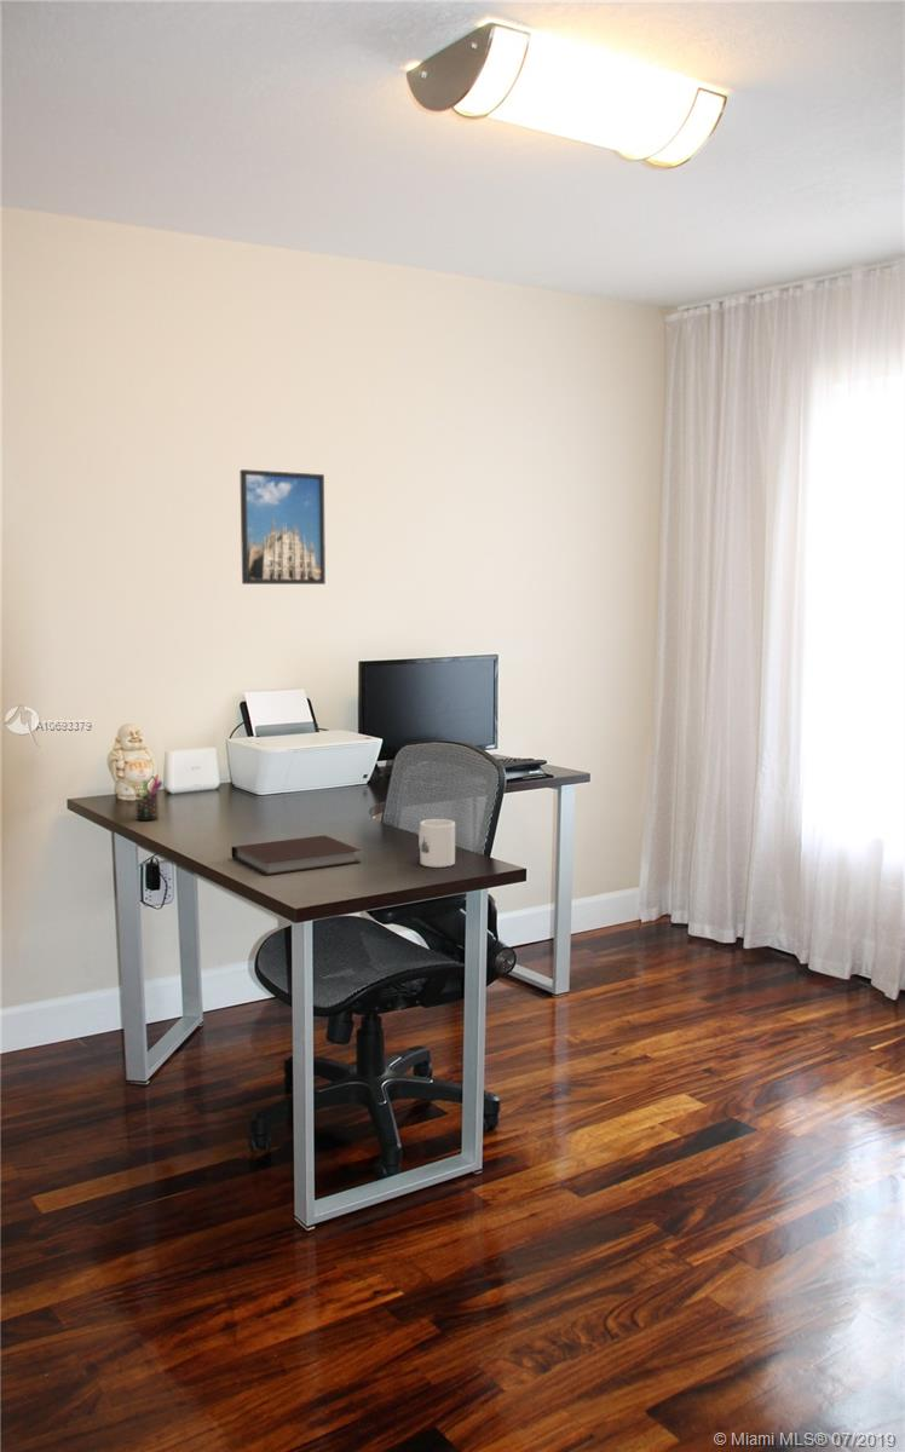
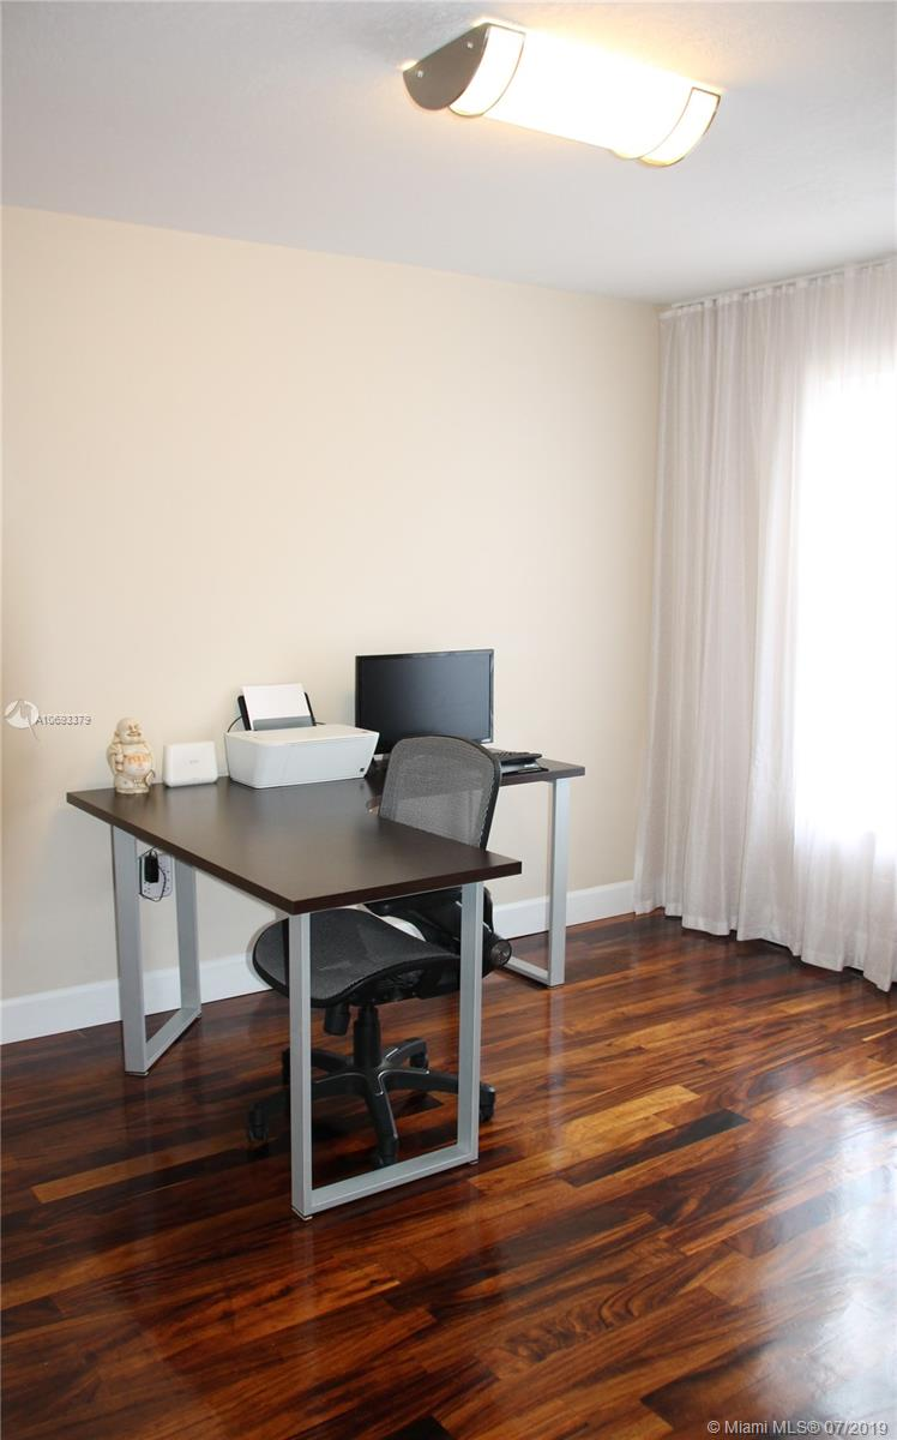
- pen holder (146, 796)
- mug (433, 841)
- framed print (283, 528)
- notebook (295, 853)
